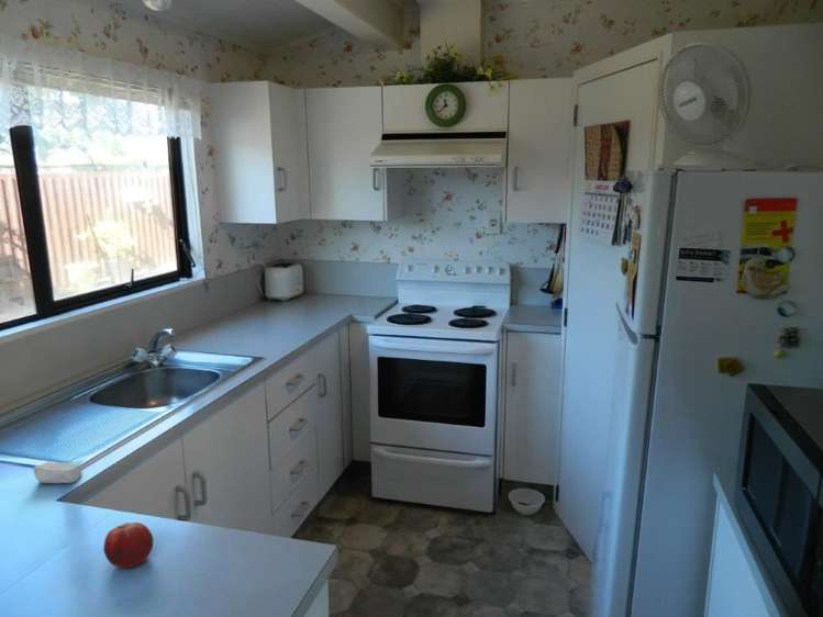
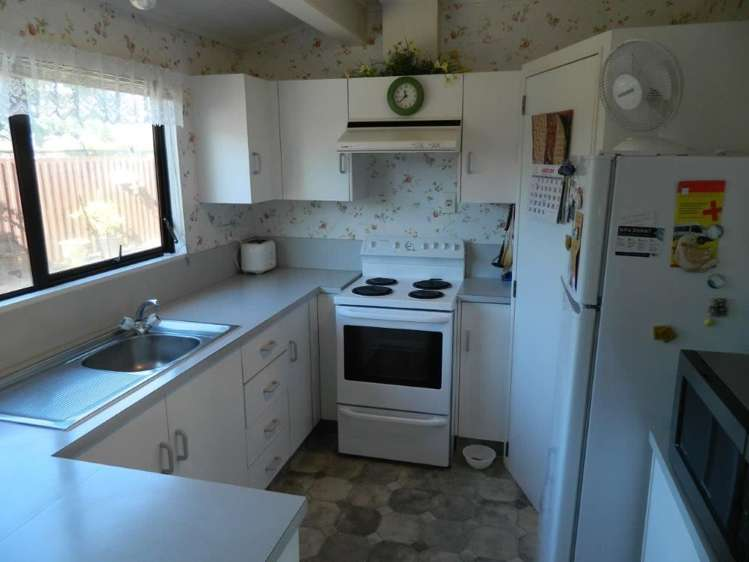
- soap bar (57, 471)
- fruit (127, 543)
